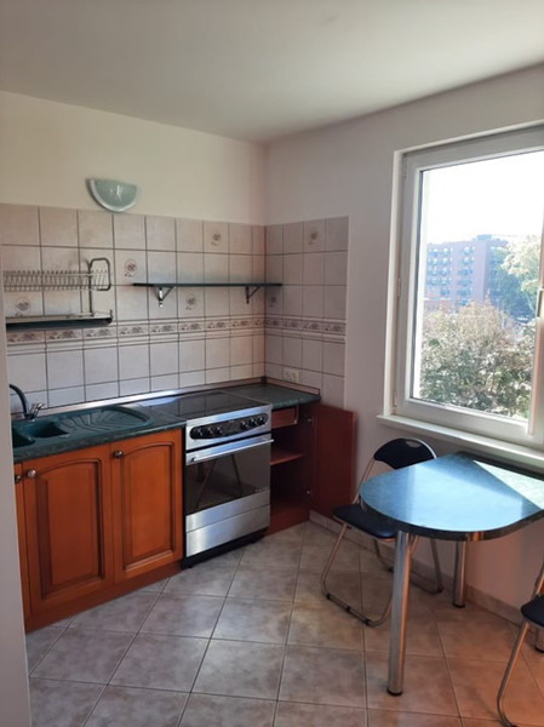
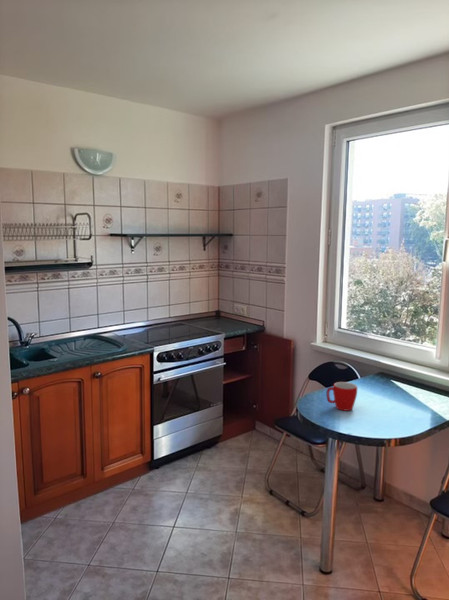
+ mug (341, 396)
